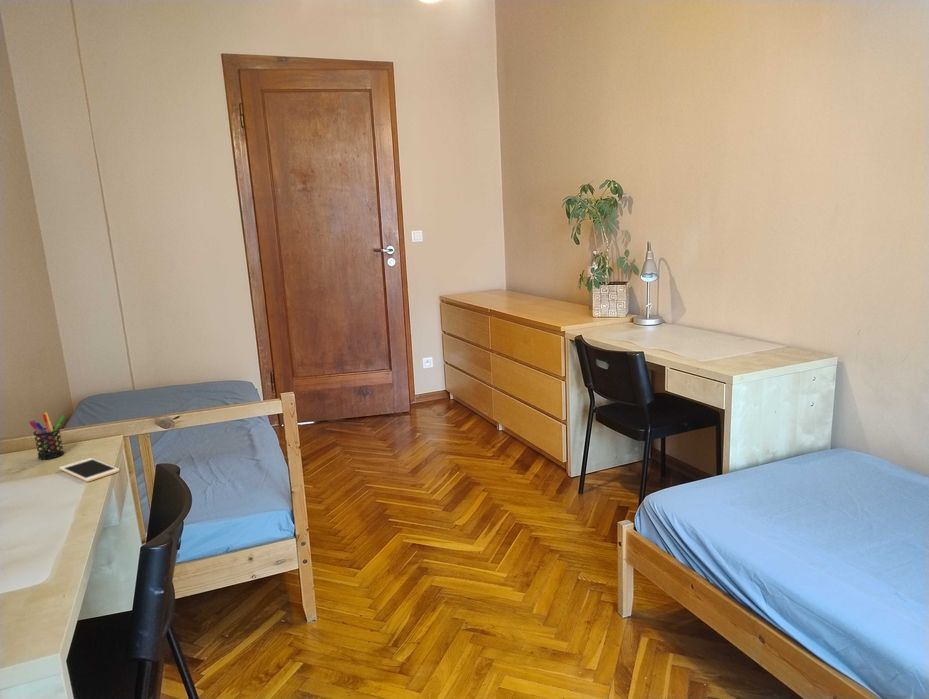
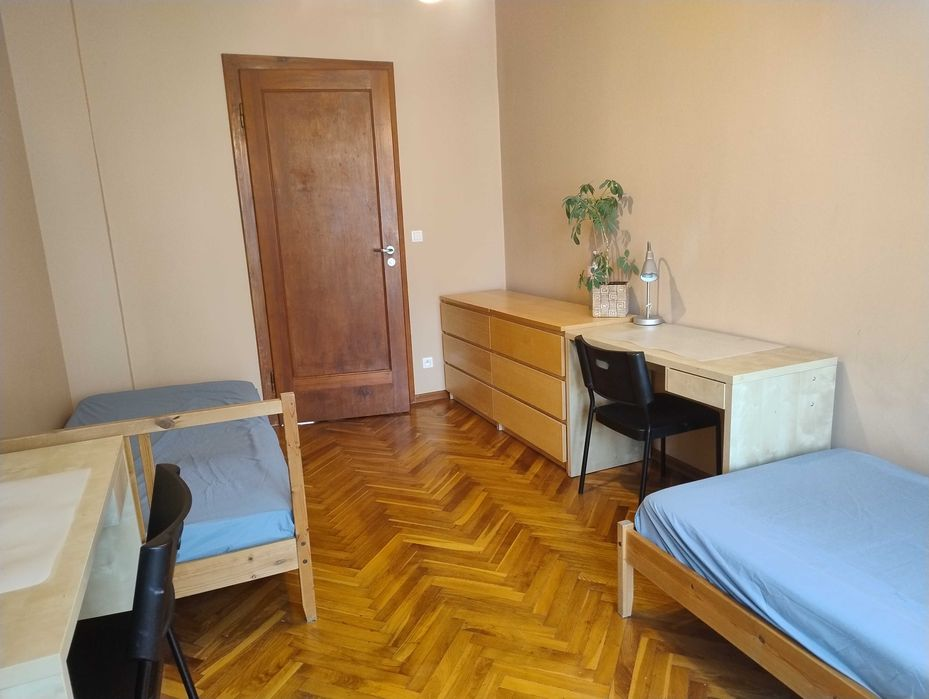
- cell phone (89, 469)
- pen holder (50, 433)
